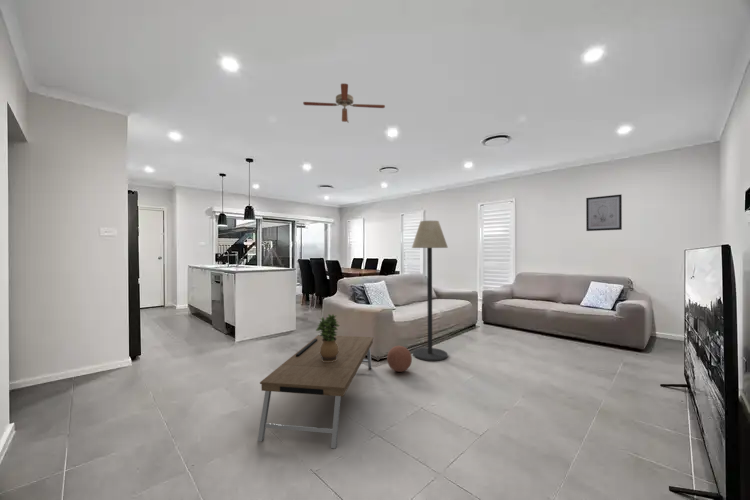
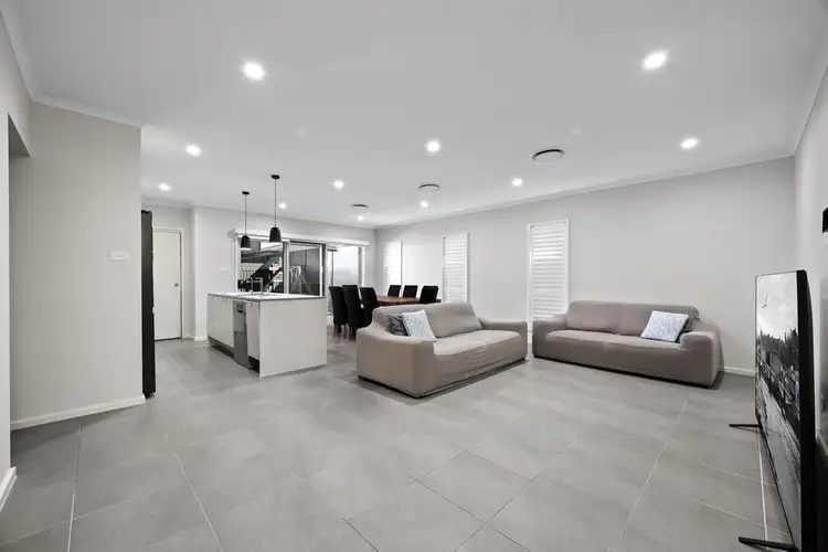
- coffee table (328, 374)
- floor lamp (429, 288)
- potted plant (328, 333)
- wall art (603, 213)
- ball (399, 358)
- ceiling fan (344, 104)
